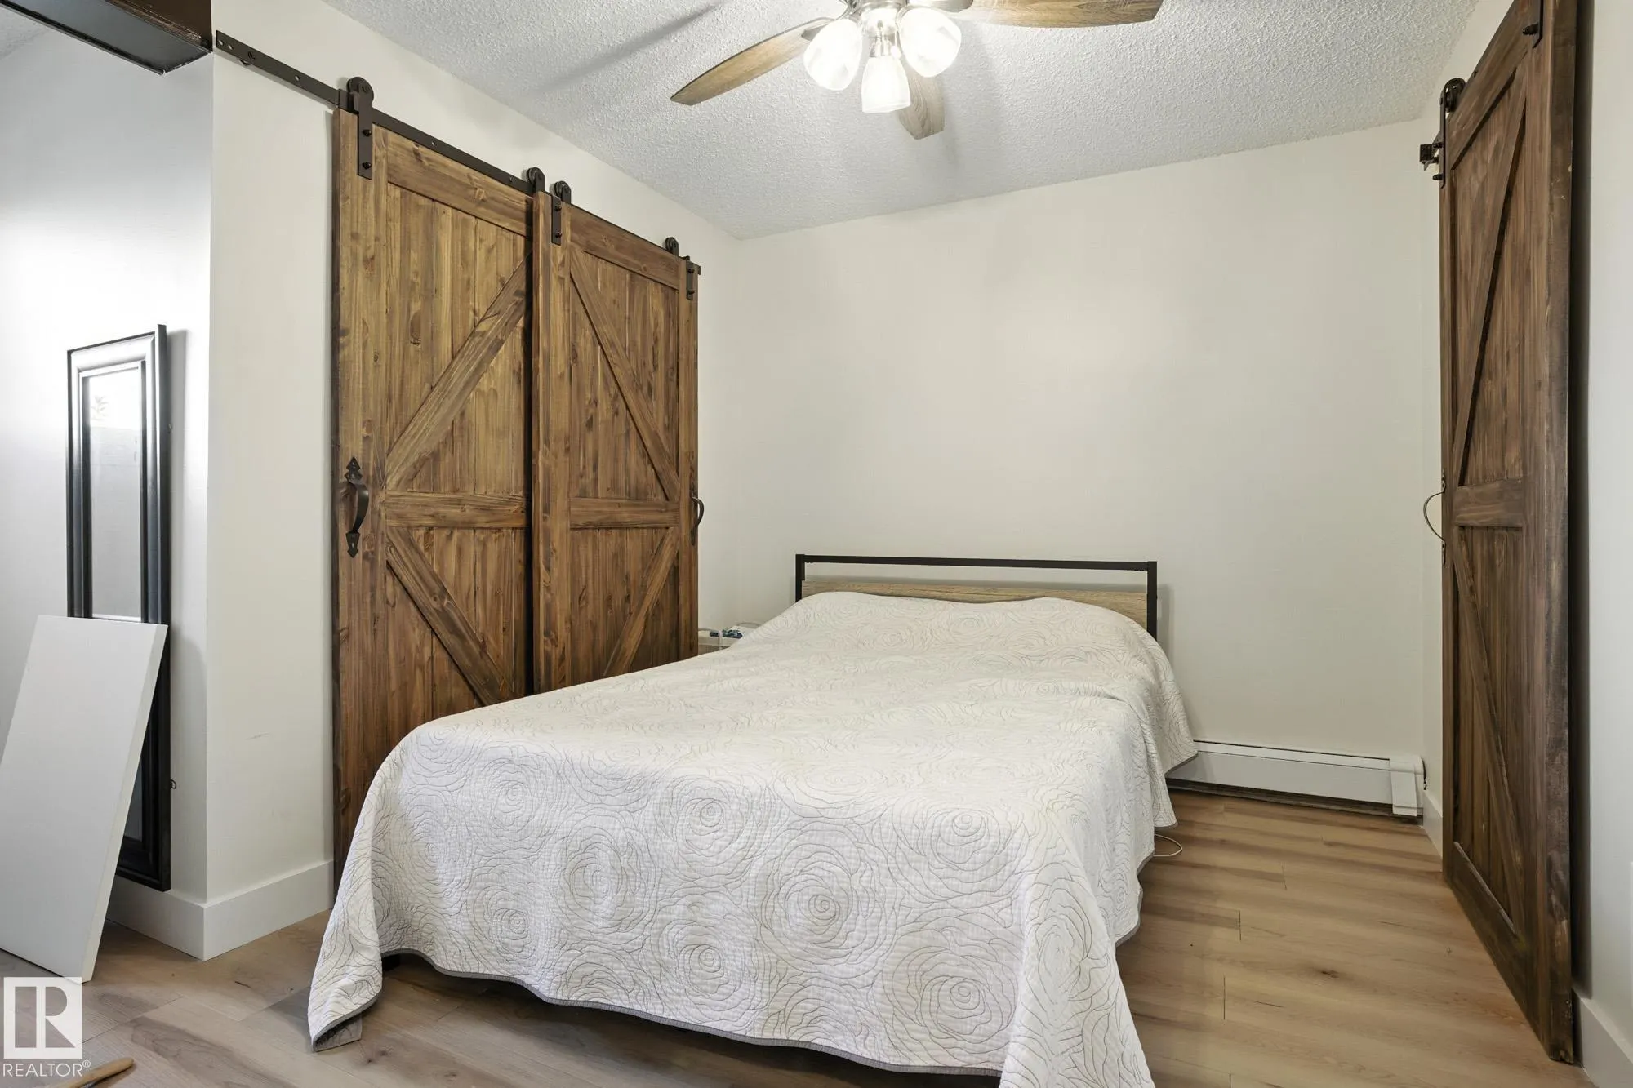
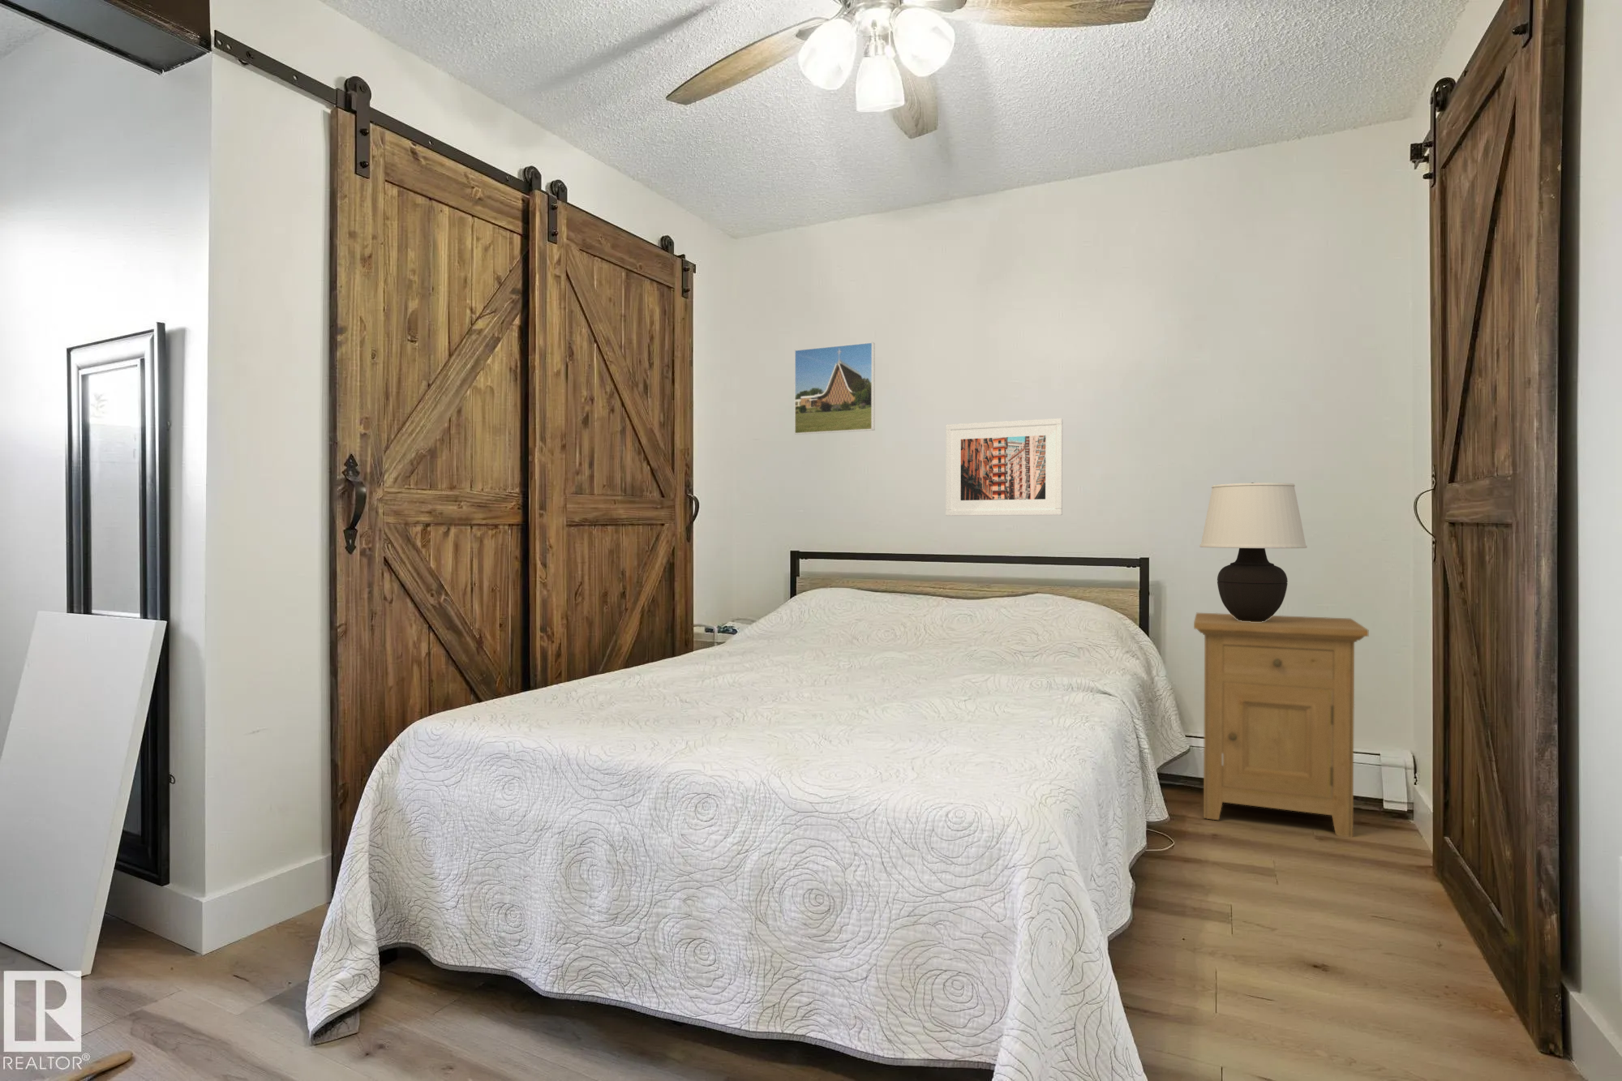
+ nightstand (1273, 717)
+ table lamp (1252, 550)
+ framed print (833, 390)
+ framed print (1002, 468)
